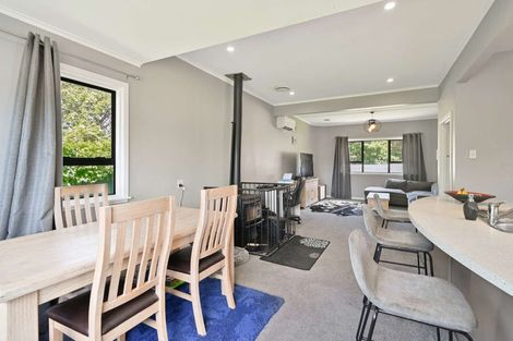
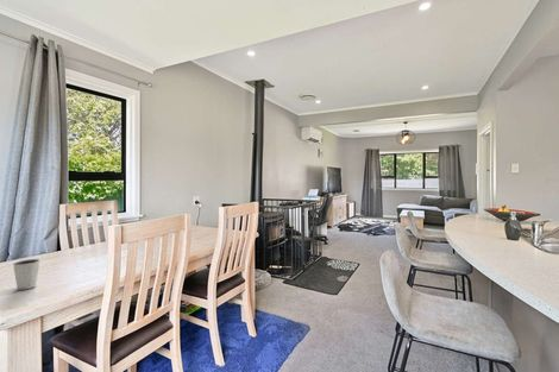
+ dixie cup (26, 275)
